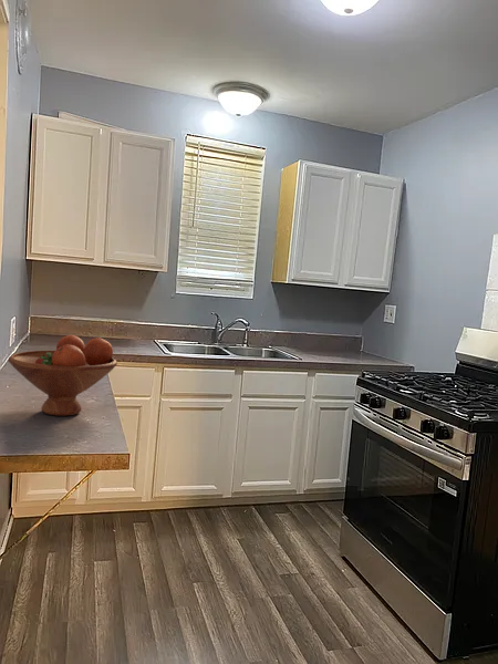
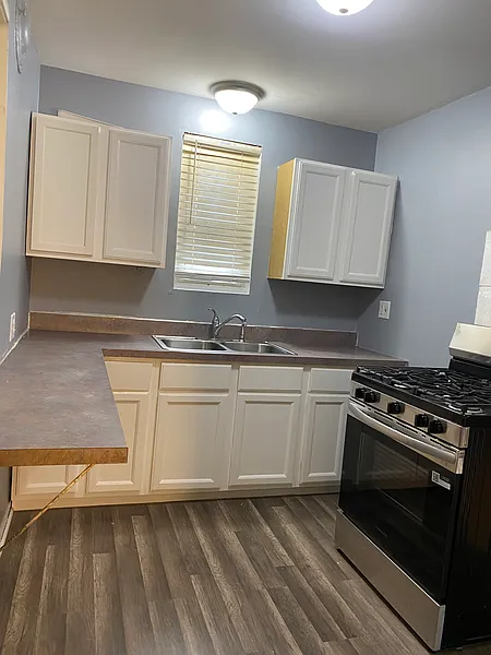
- fruit bowl (63, 374)
